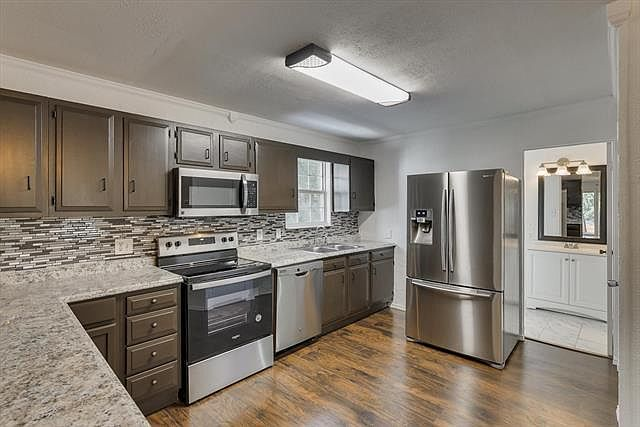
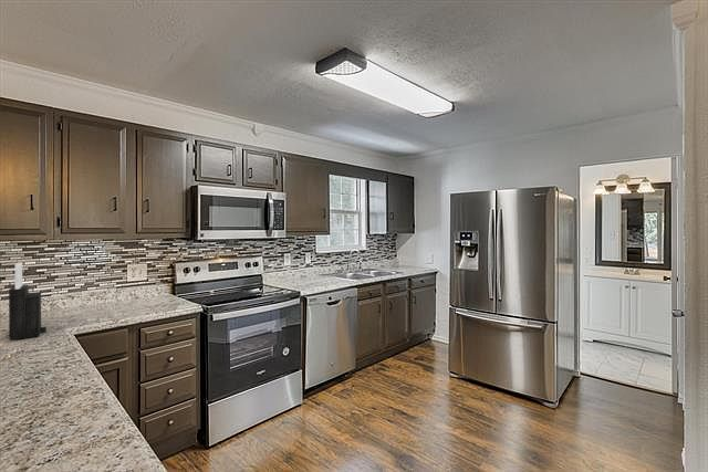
+ knife block (29, 298)
